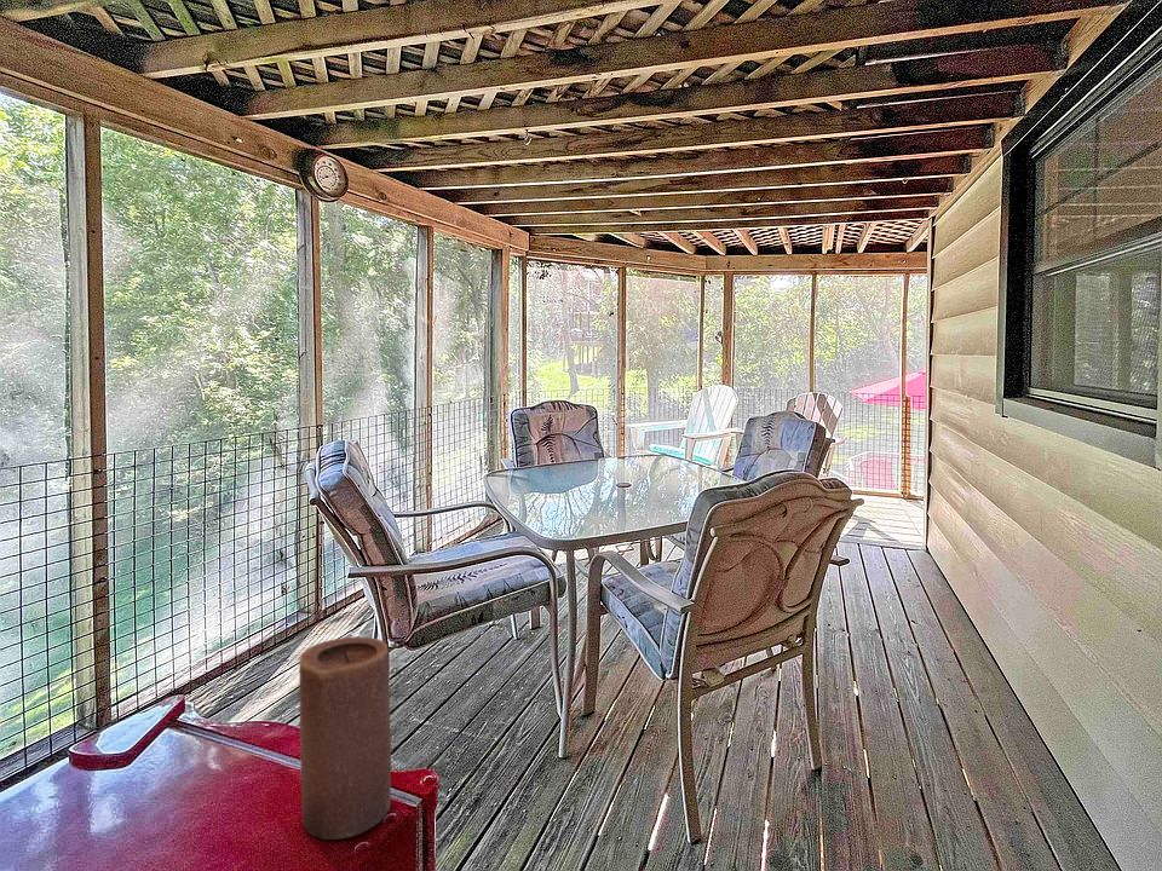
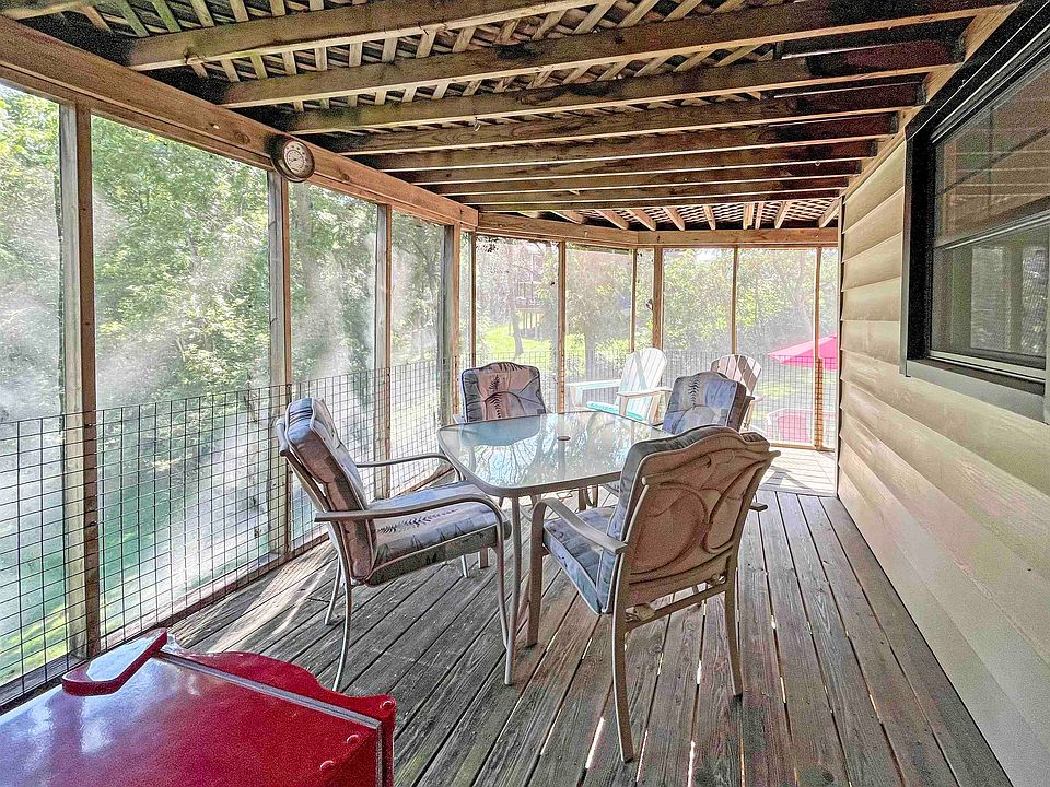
- candle (346, 732)
